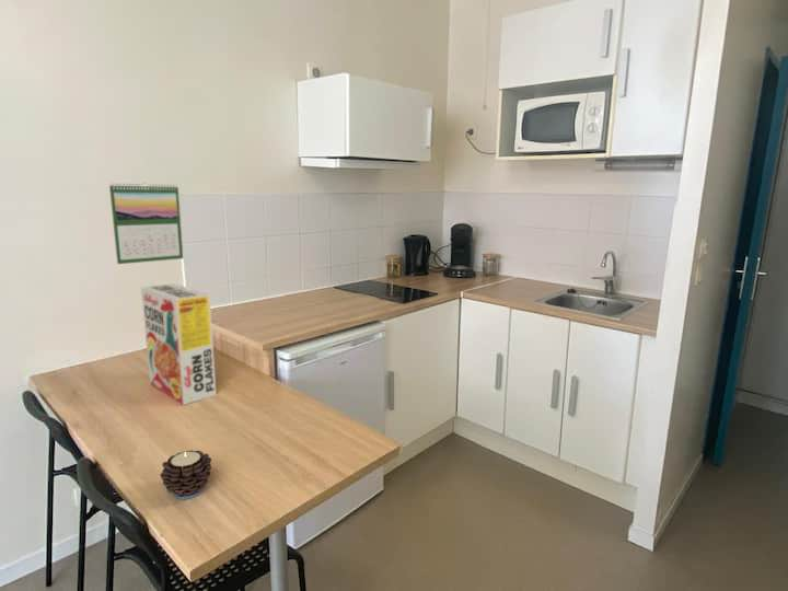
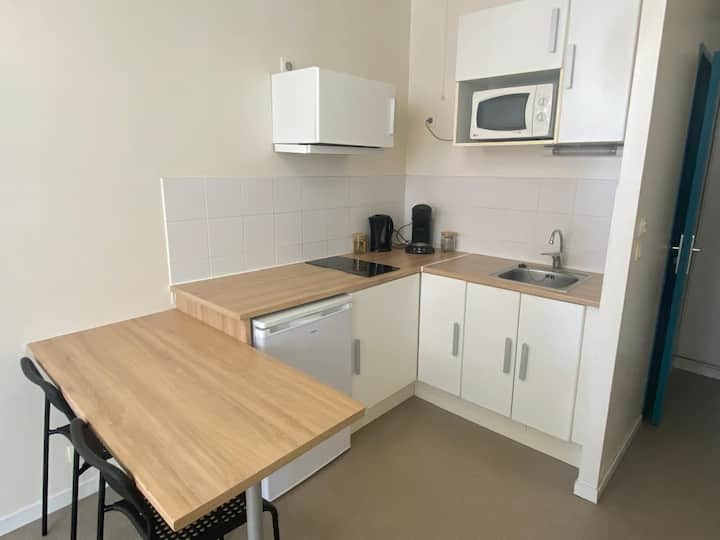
- candle (186, 471)
- calendar (148, 222)
- cereal box (177, 340)
